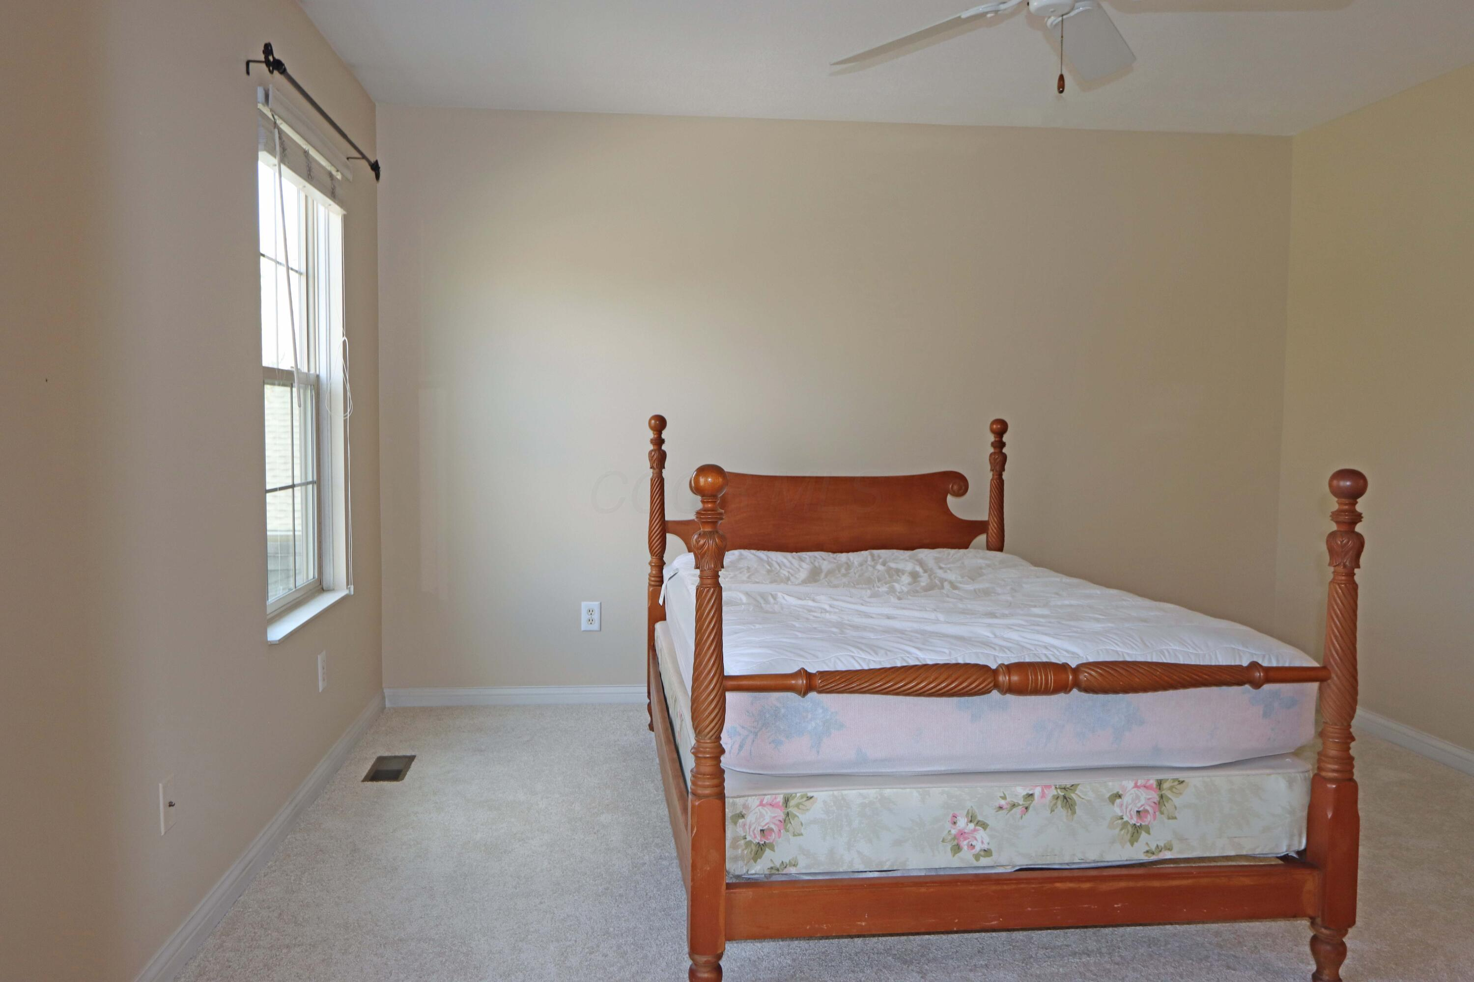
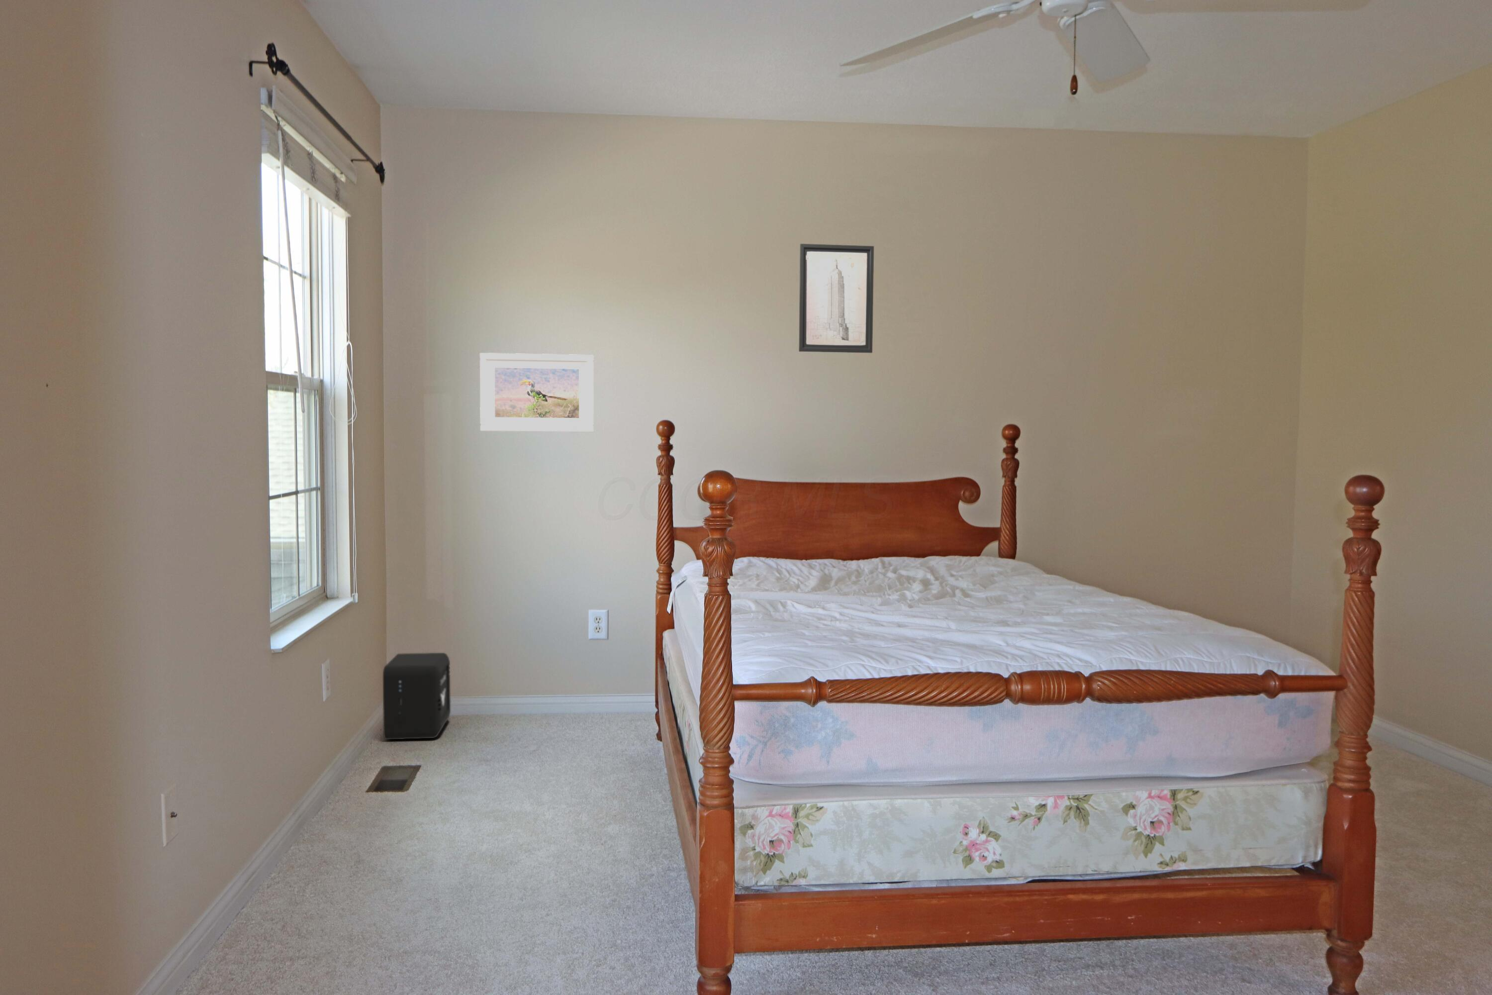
+ air purifier (419, 694)
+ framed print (537, 392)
+ wall art (836, 299)
